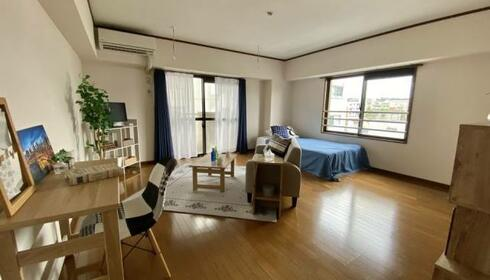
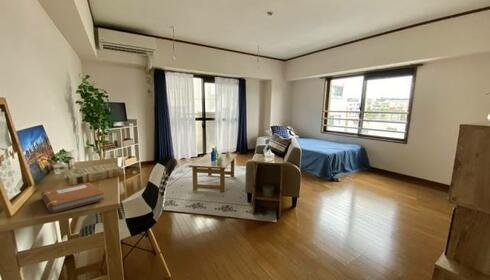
+ notebook (72, 195)
